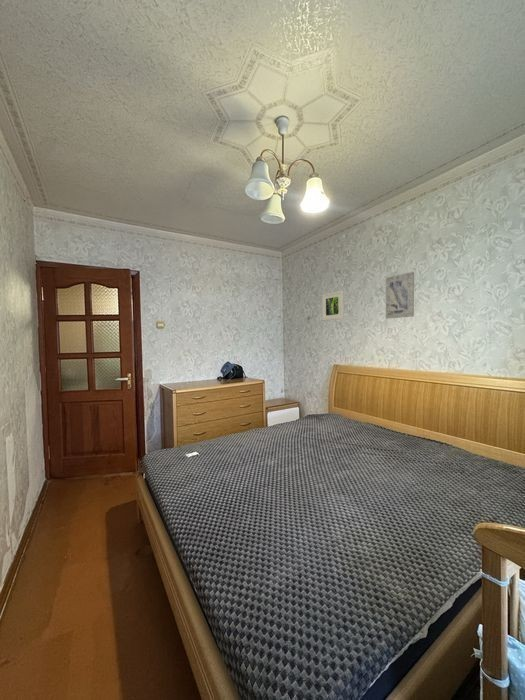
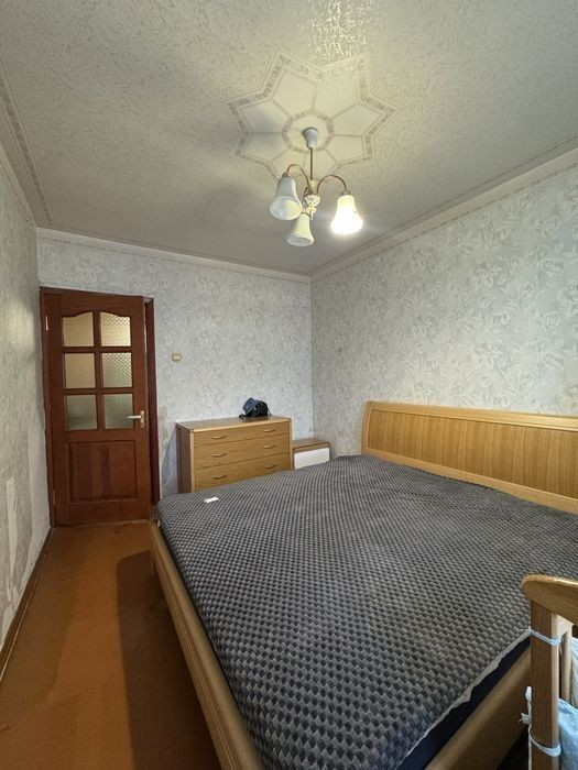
- wall art (399, 296)
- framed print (332, 306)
